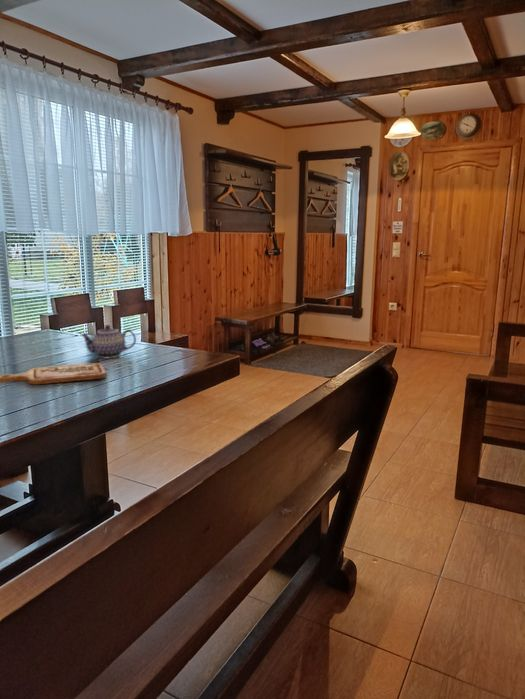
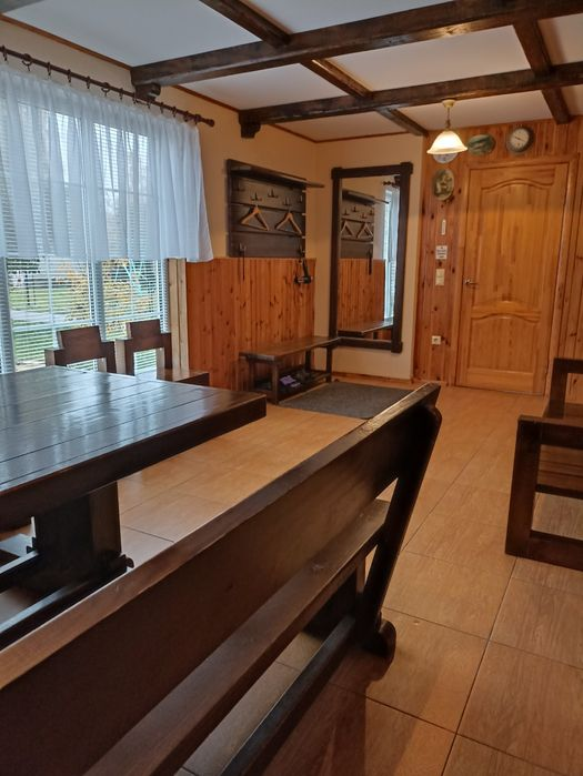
- cutting board (52, 374)
- teapot (108, 340)
